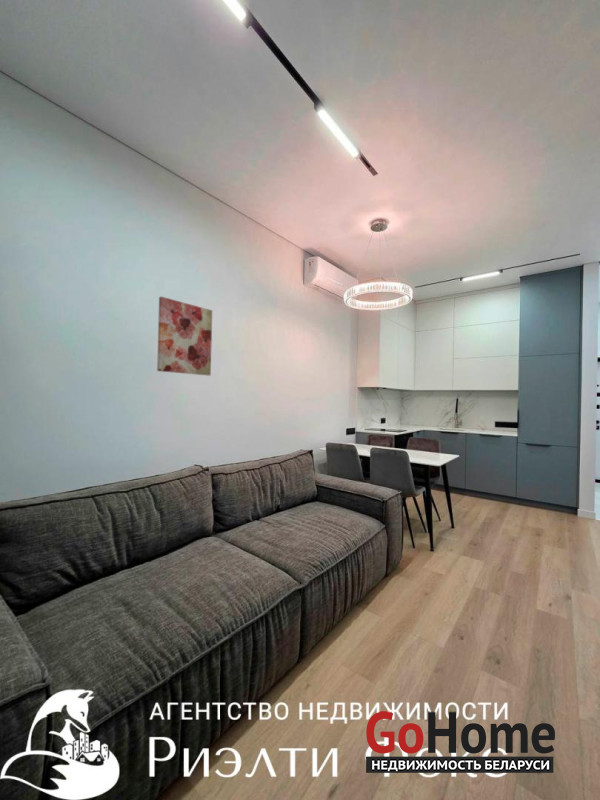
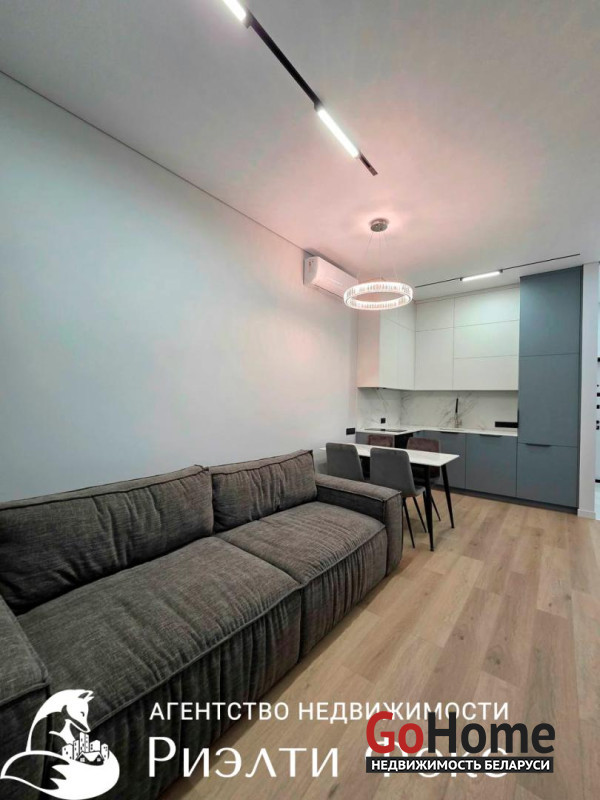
- wall art (186, 338)
